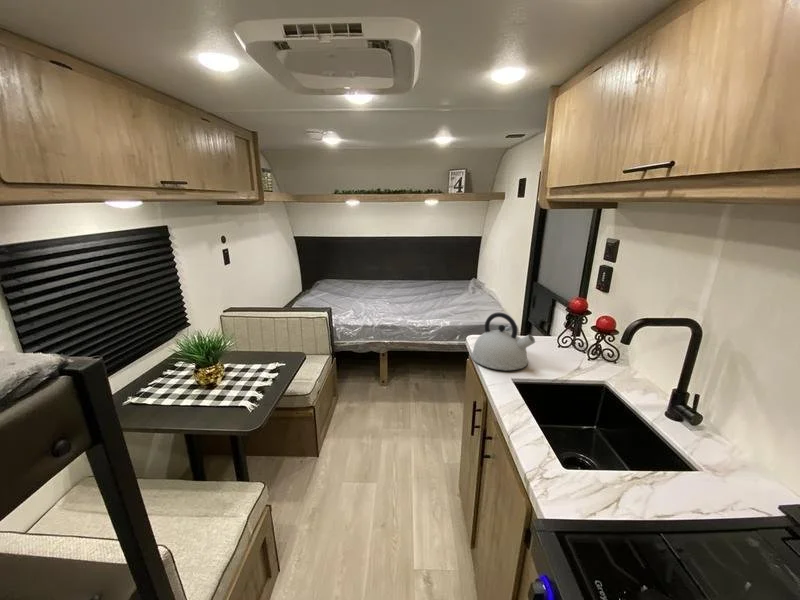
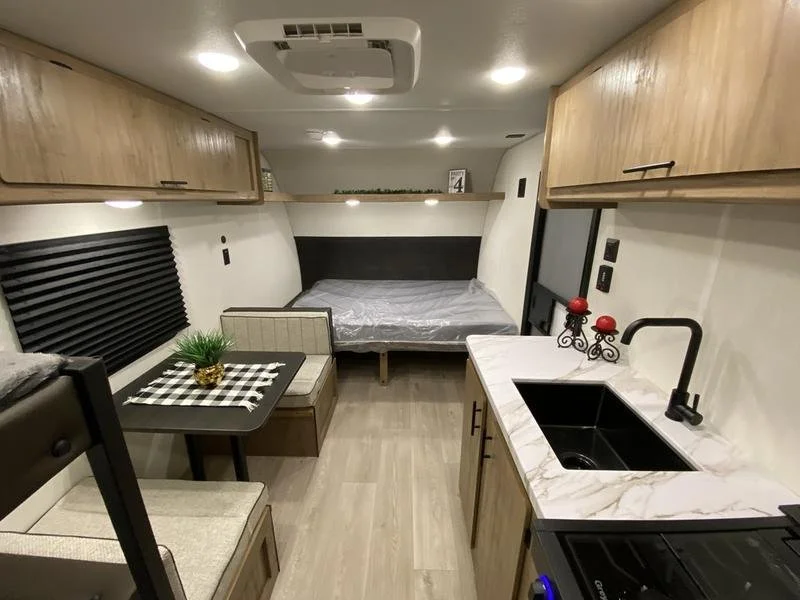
- kettle (503, 336)
